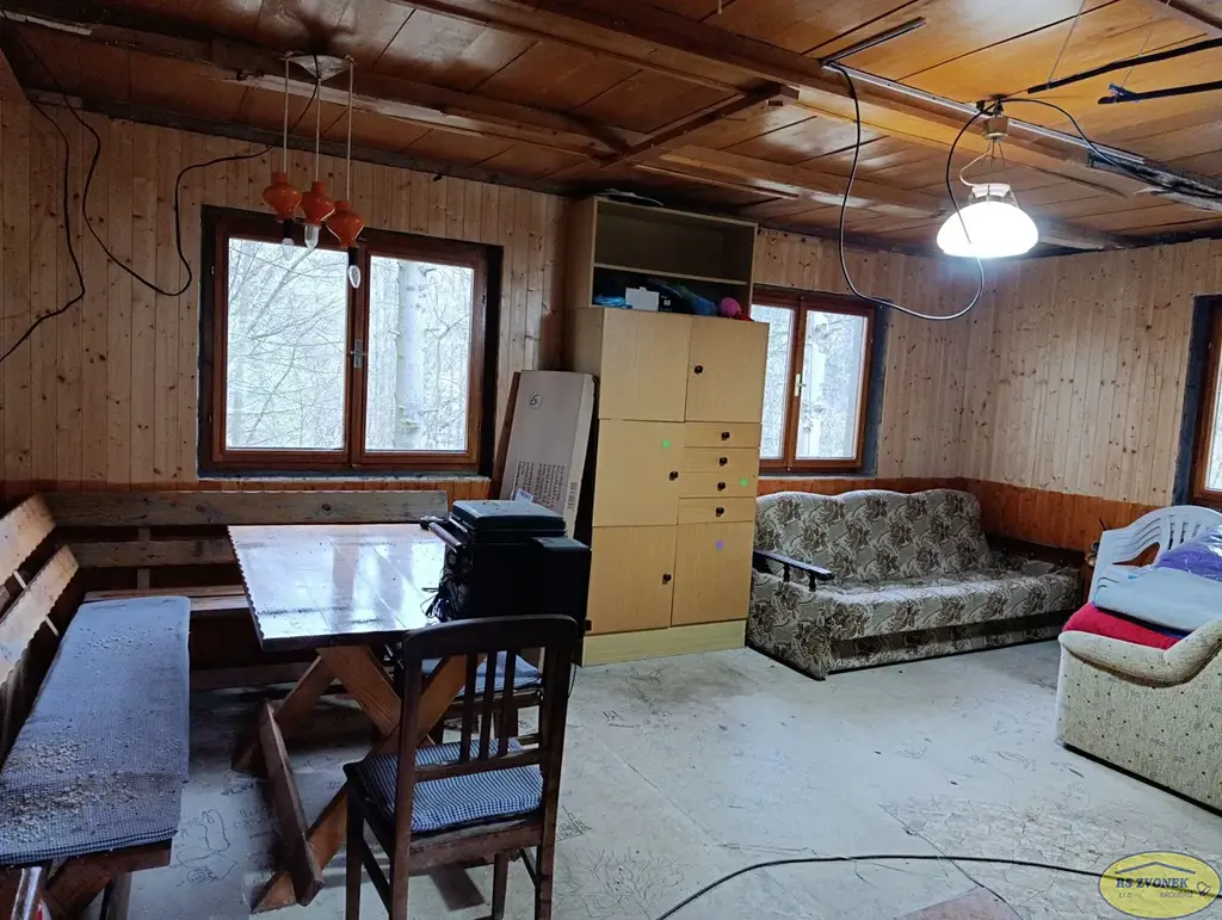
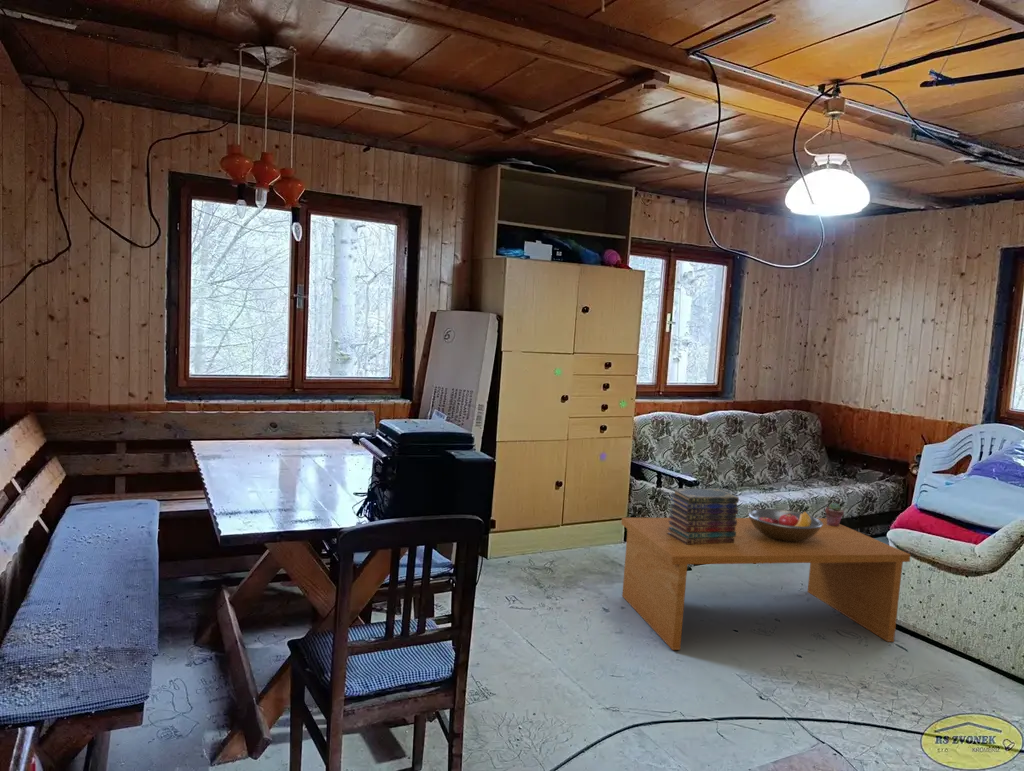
+ fruit bowl (784, 524)
+ potted succulent (834, 513)
+ coffee table (755, 563)
+ book stack (702, 515)
